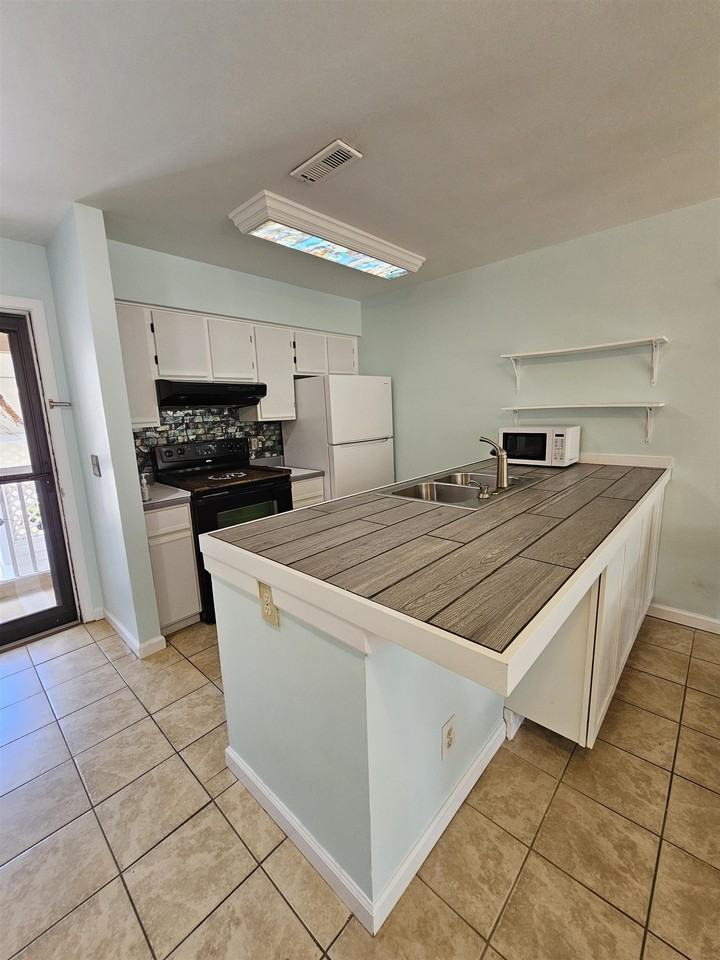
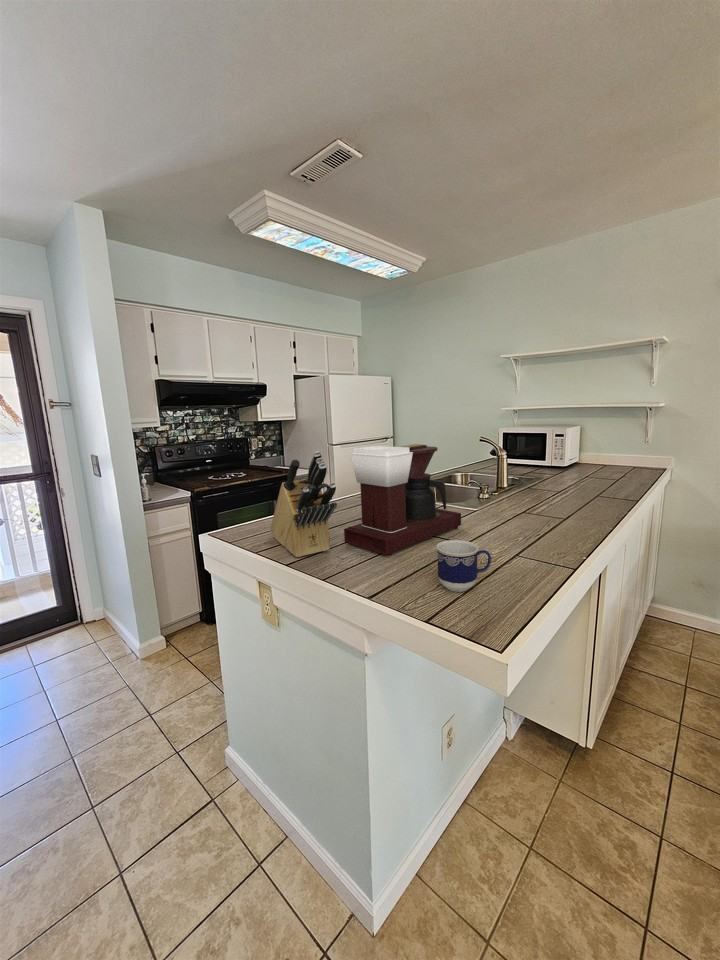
+ cup (463, 566)
+ coffee maker (404, 491)
+ knife block (299, 499)
